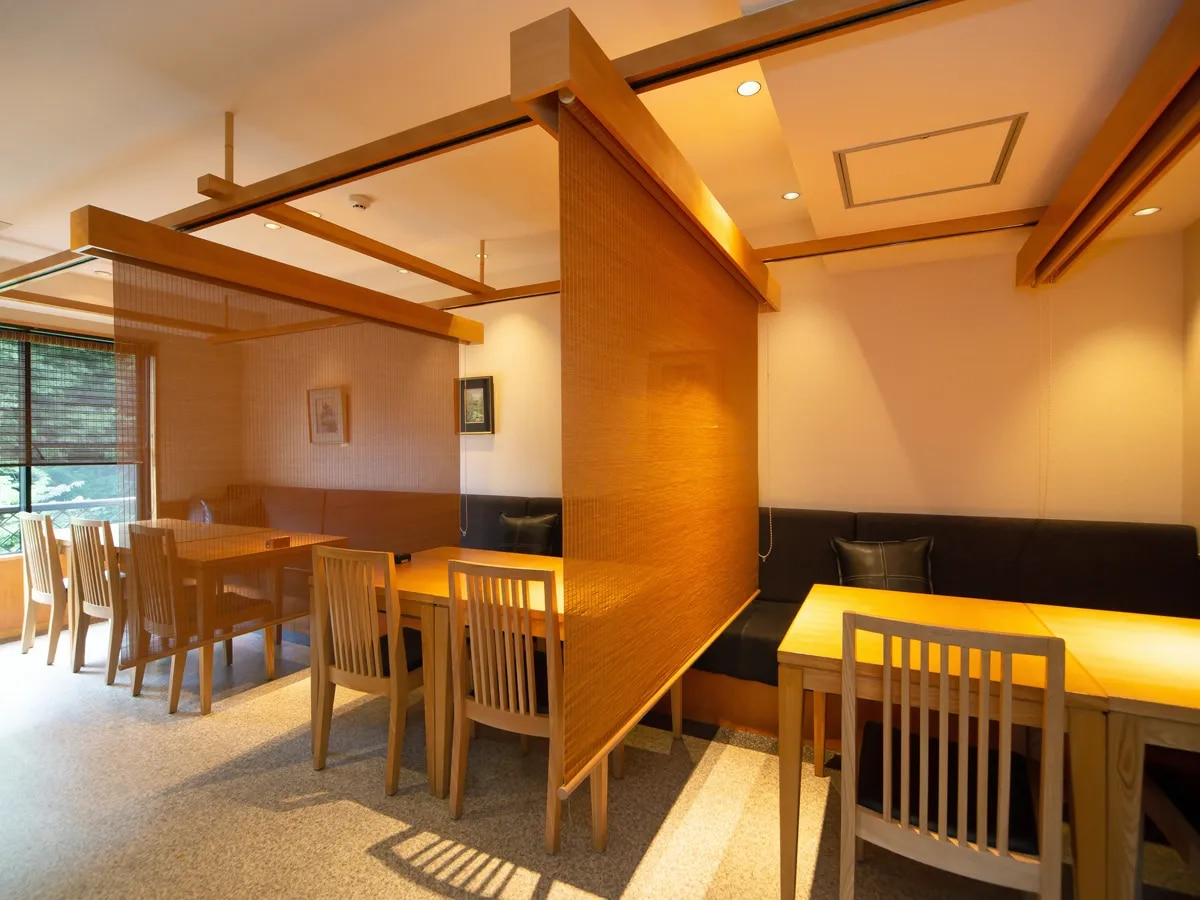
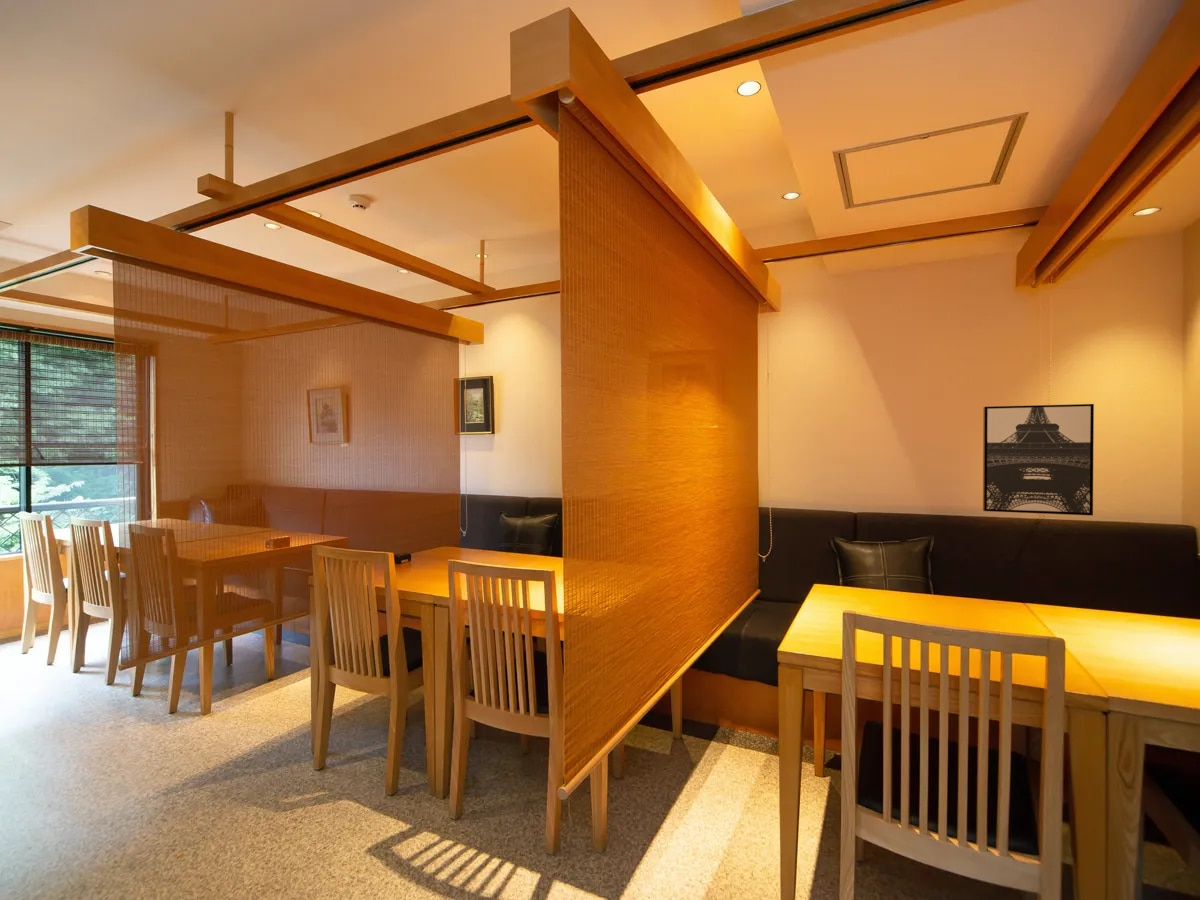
+ wall art (1036, 459)
